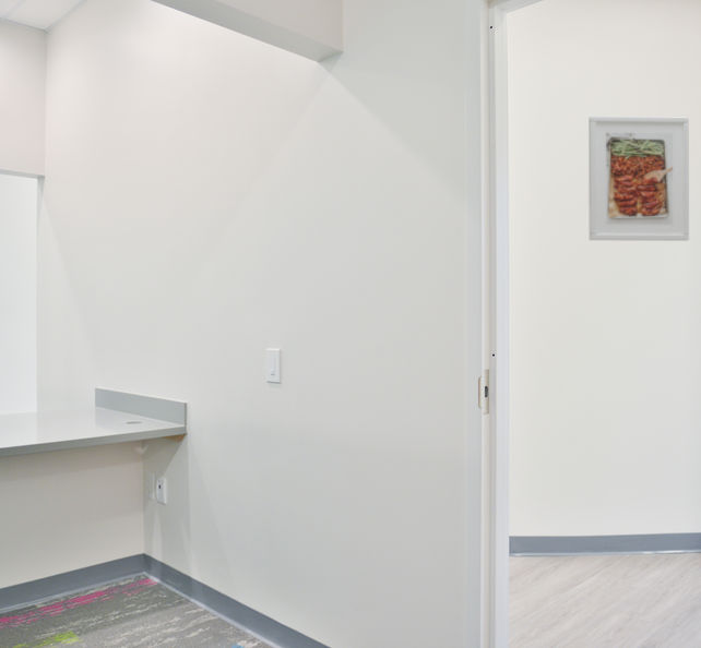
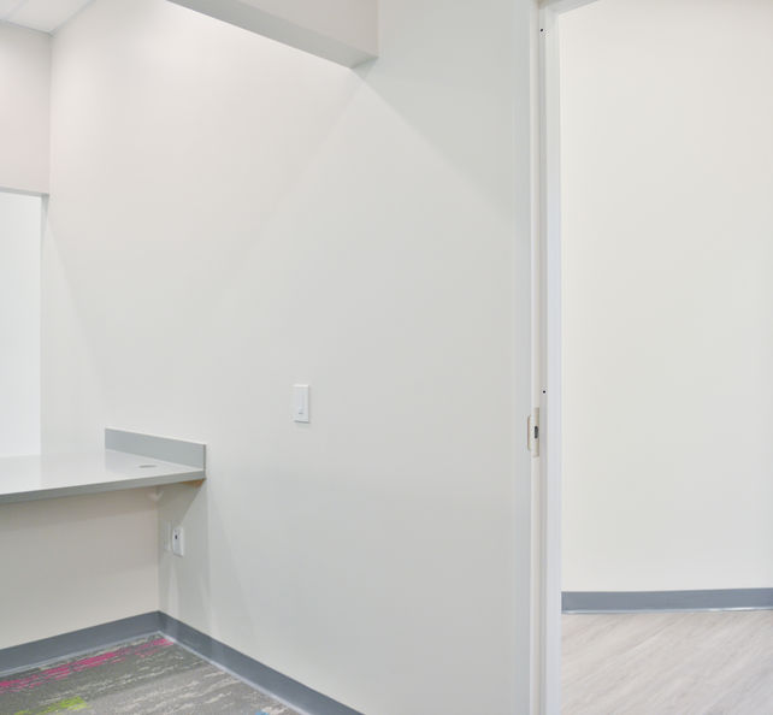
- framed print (639, 178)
